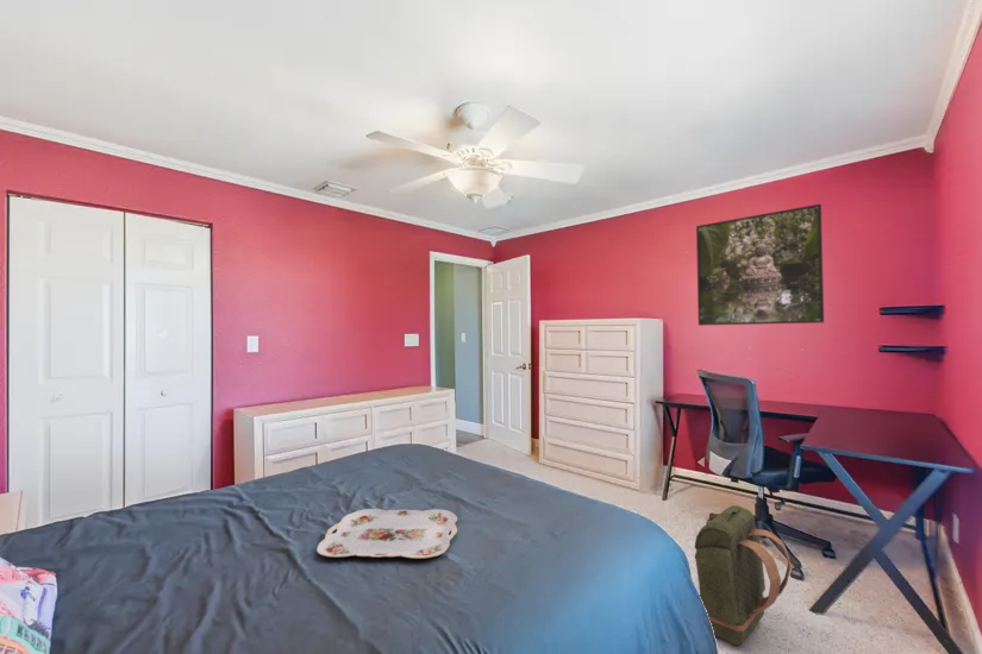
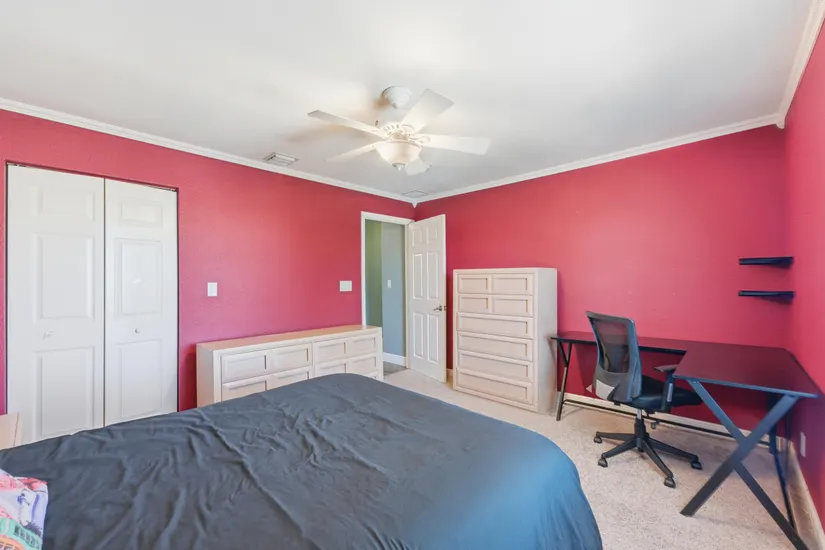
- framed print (753, 270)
- serving tray (392, 532)
- backpack (738, 571)
